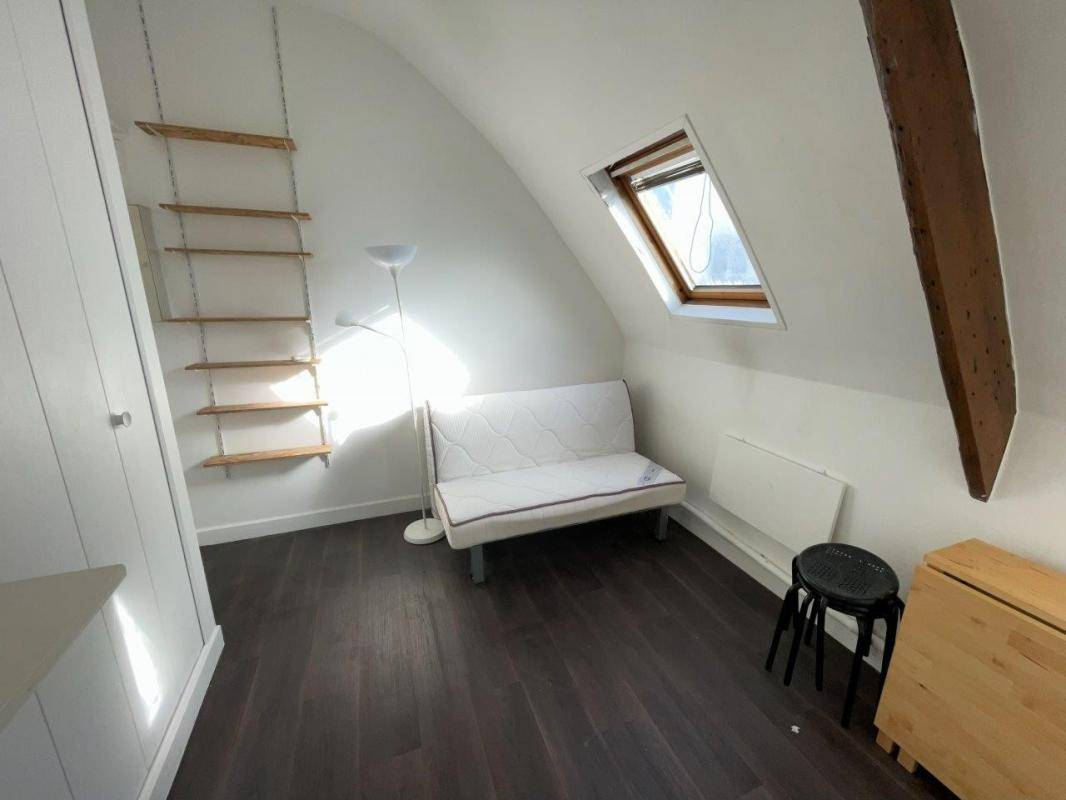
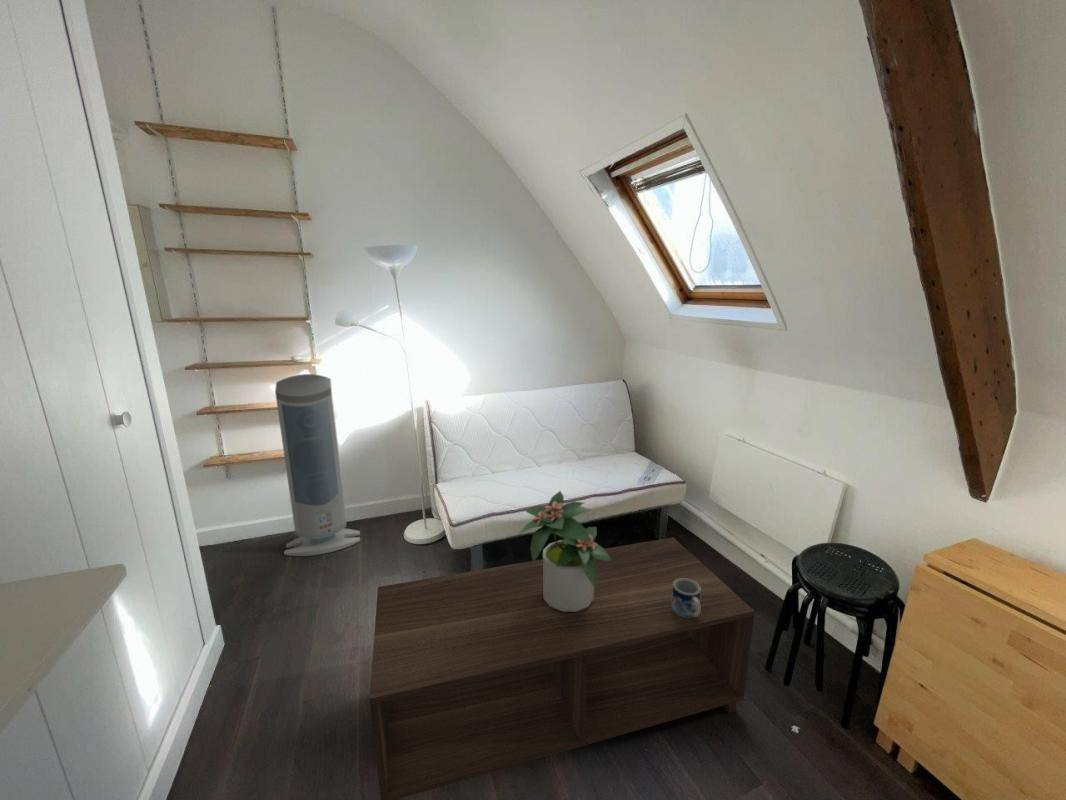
+ potted plant (561, 551)
+ mug (688, 600)
+ coffee table (557, 650)
+ air purifier (313, 463)
